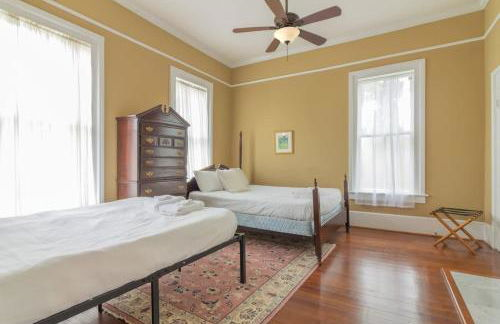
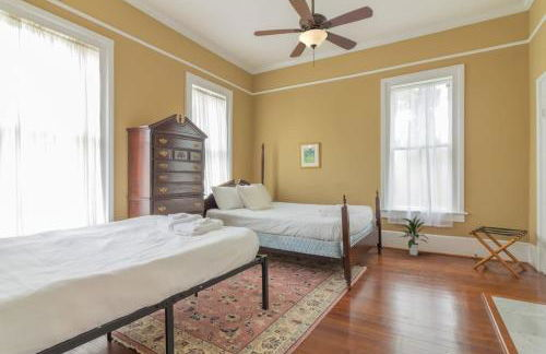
+ indoor plant (413, 234)
